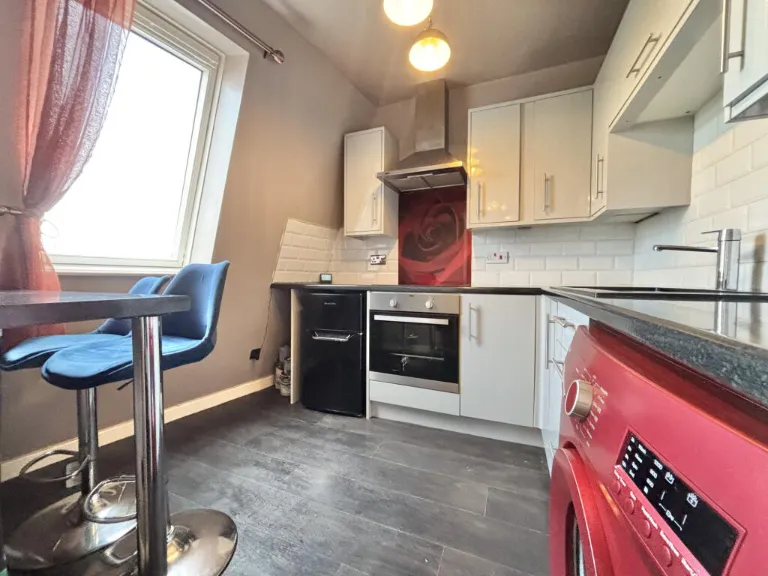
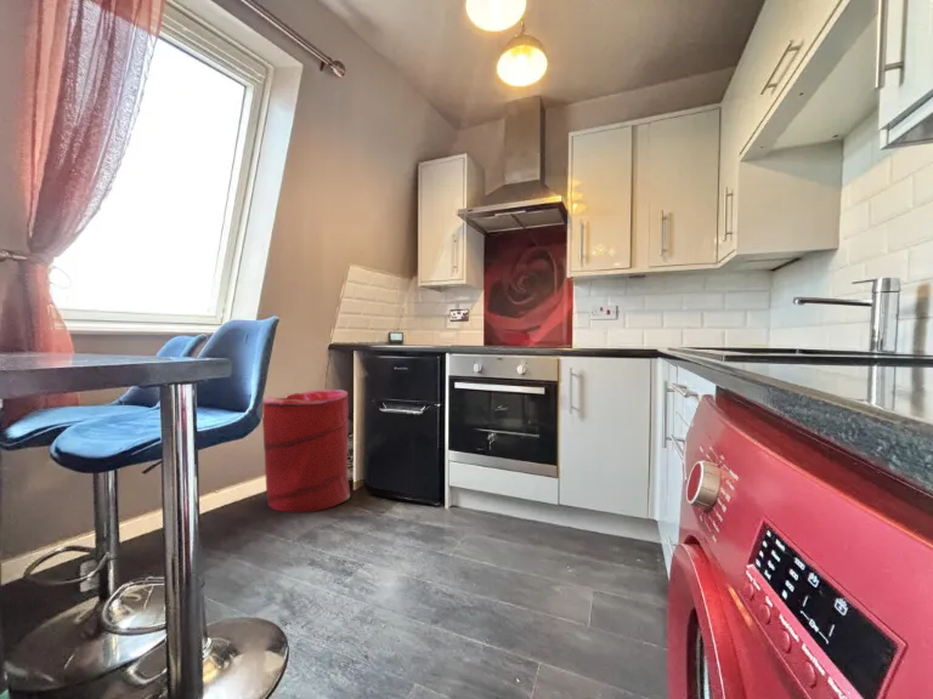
+ laundry hamper (306, 444)
